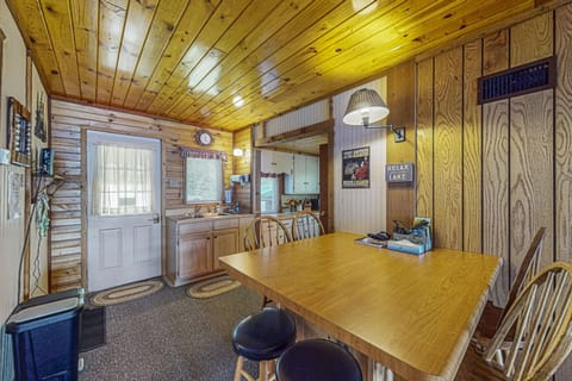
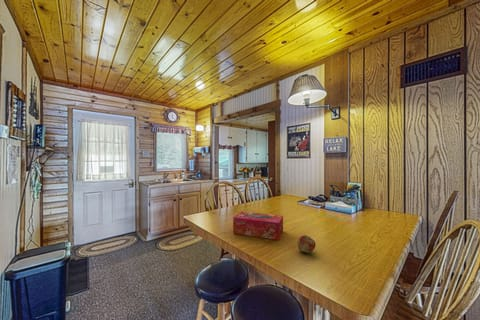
+ tissue box (258, 224)
+ fruit (306, 244)
